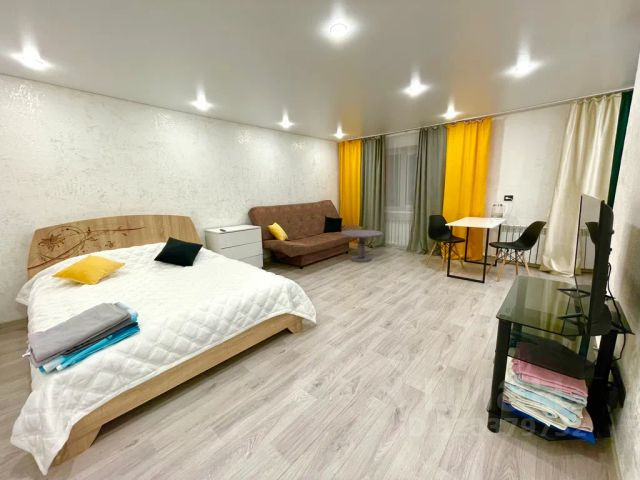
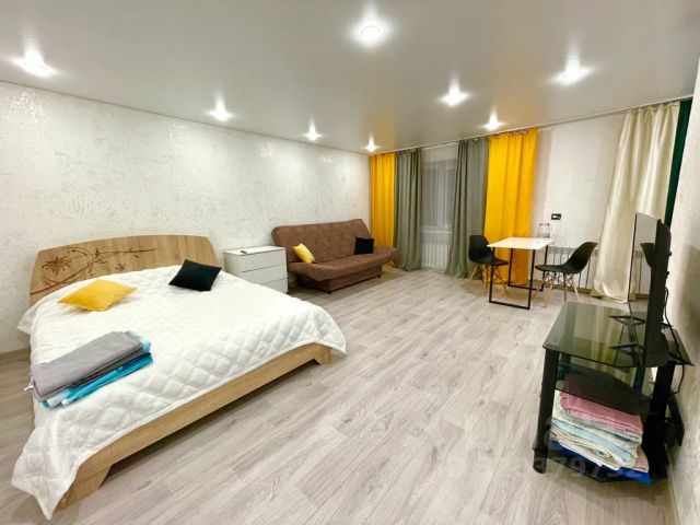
- side table (361, 246)
